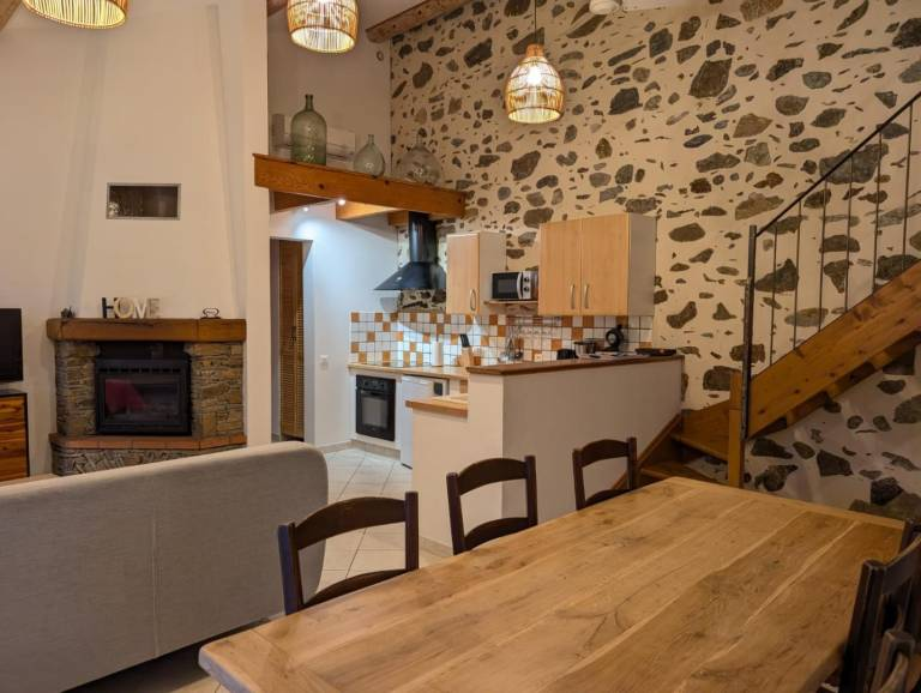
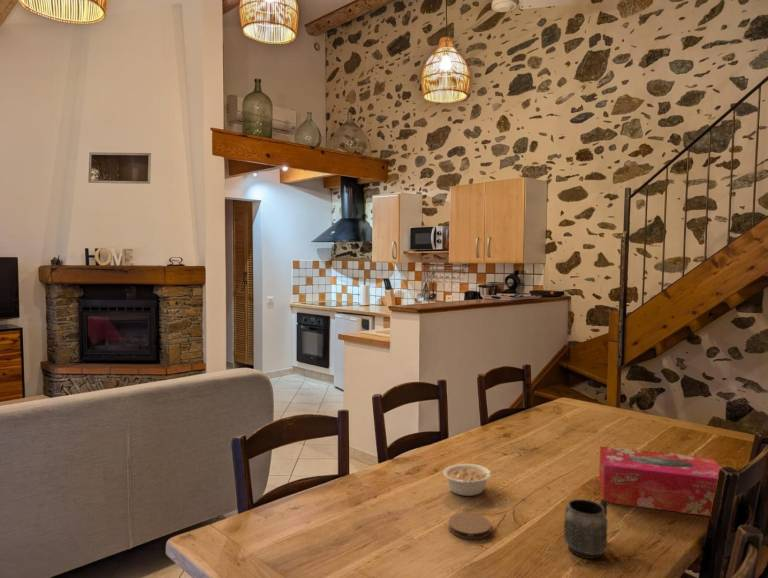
+ mug (590, 525)
+ legume (468, 478)
+ tissue box (659, 479)
+ coaster (469, 525)
